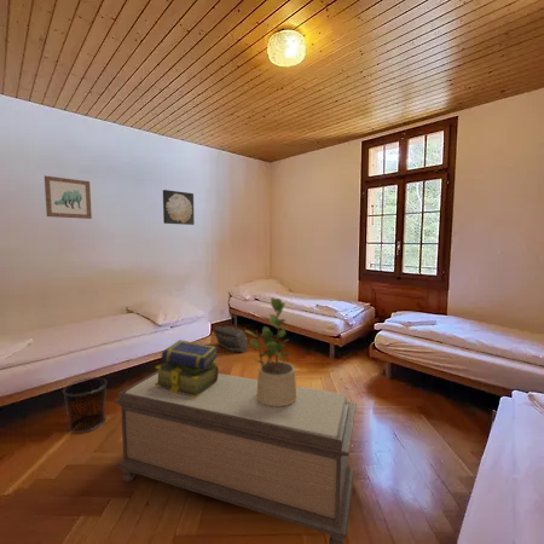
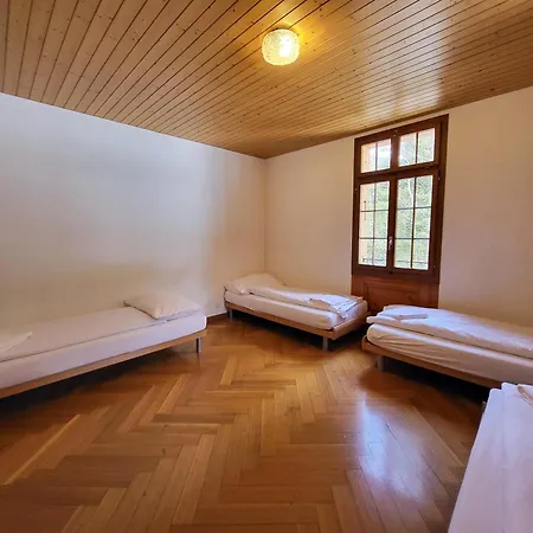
- waste bin (86, 404)
- potted plant (272, 349)
- wall art (69, 198)
- bench (235, 439)
- wall art (179, 208)
- stack of books (190, 364)
- backpack (230, 337)
